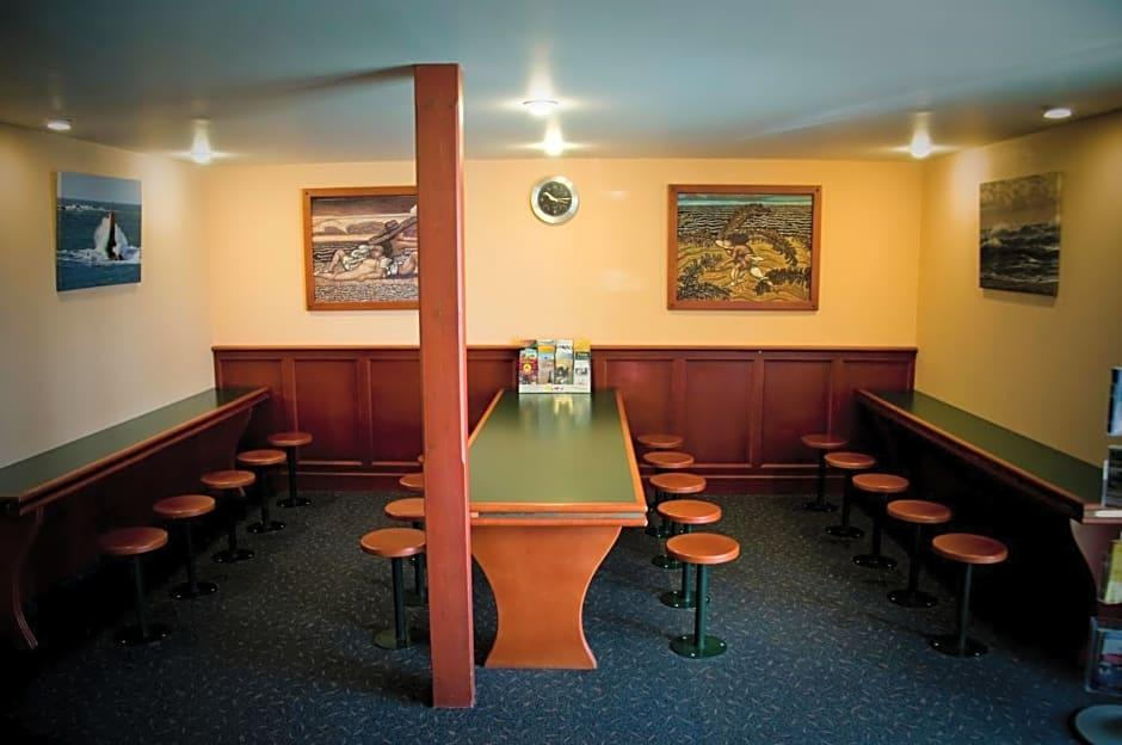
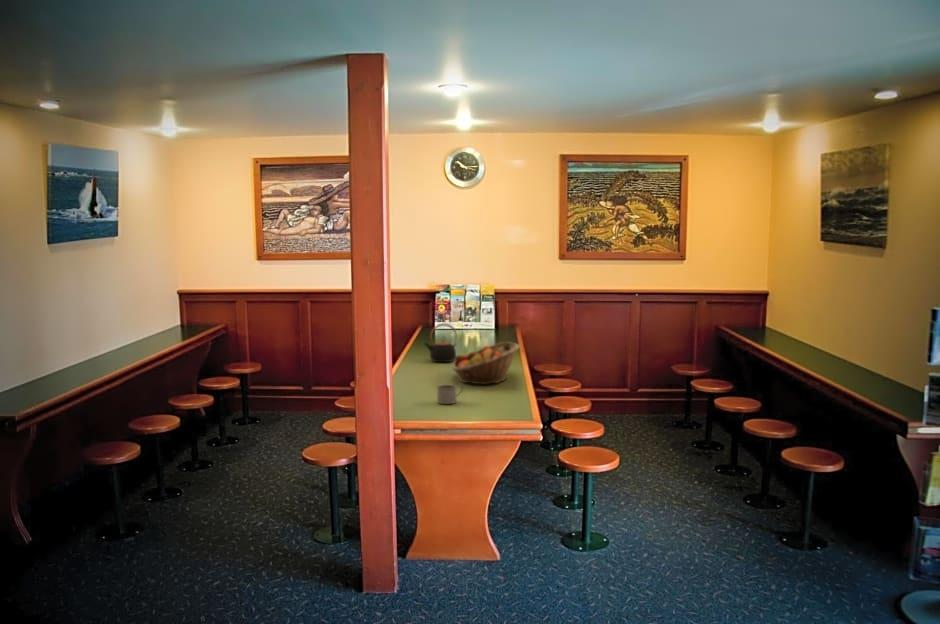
+ mug (448, 393)
+ teapot (440, 342)
+ fruit basket (485, 361)
